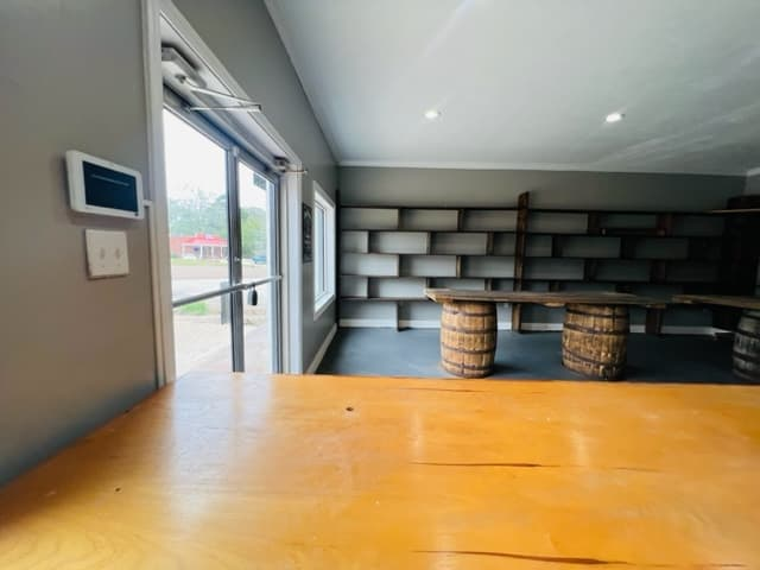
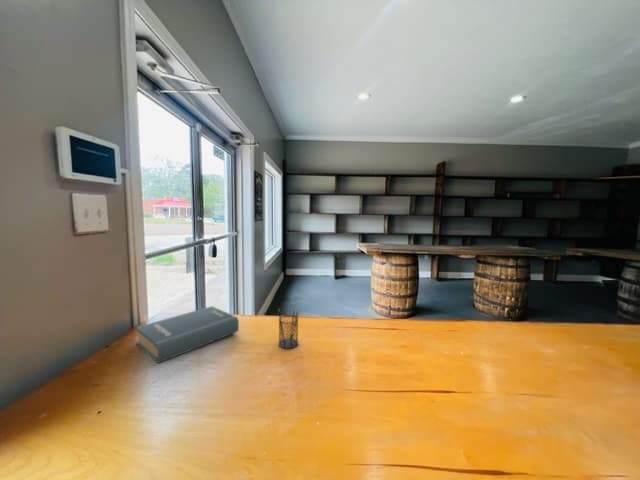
+ hardback book (190, 330)
+ pencil holder (288, 325)
